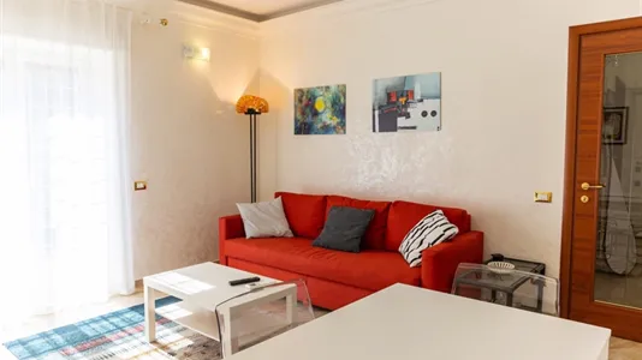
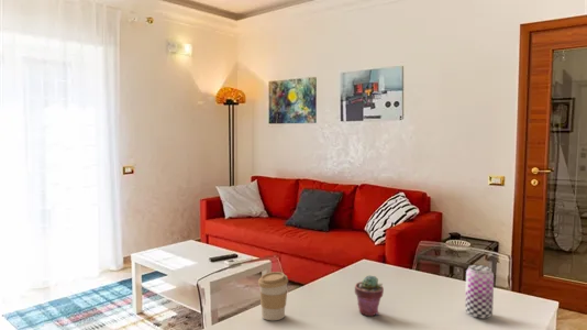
+ potted succulent (368, 294)
+ coffee cup (273, 295)
+ beer can (479, 290)
